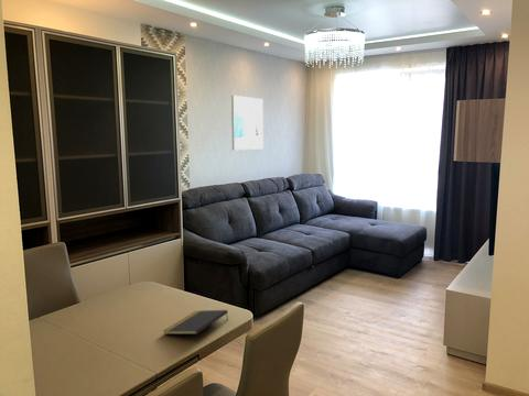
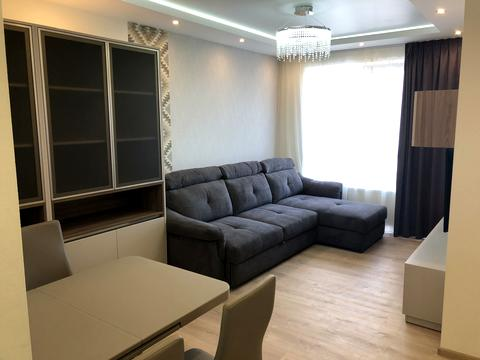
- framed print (248, 123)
- notepad (196, 321)
